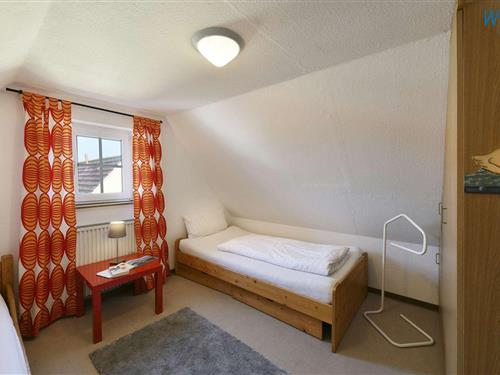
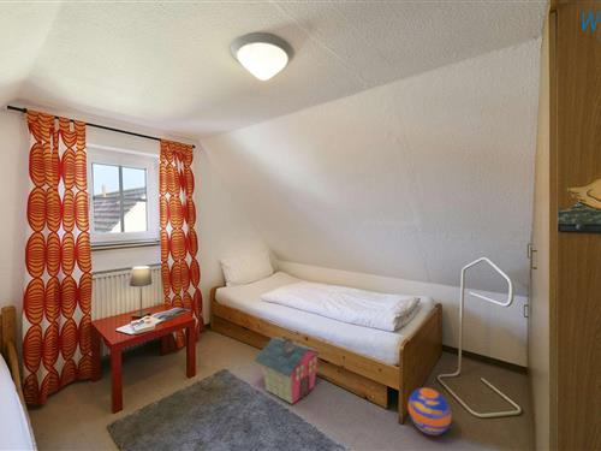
+ ball (428, 410)
+ toy house (290, 360)
